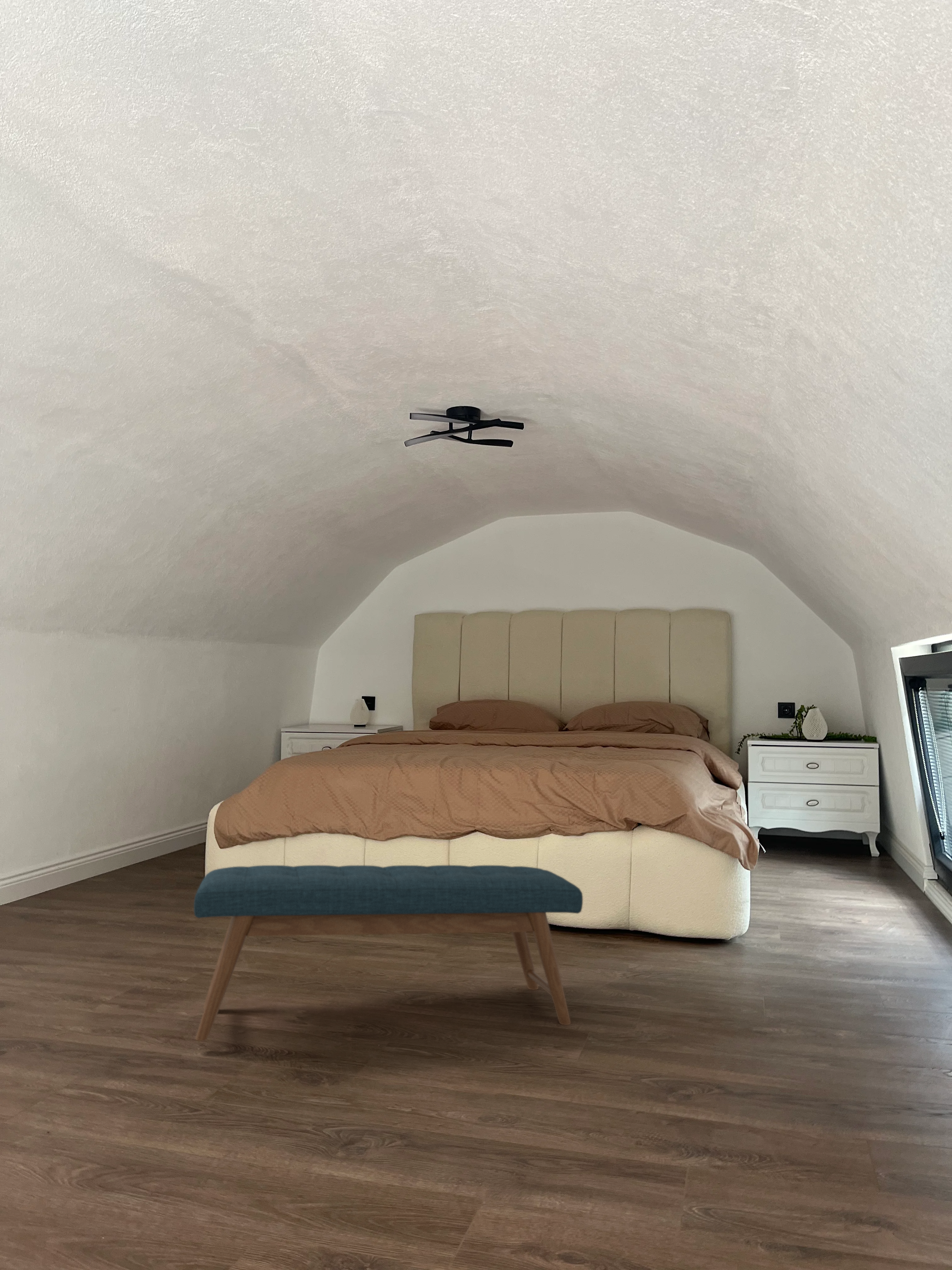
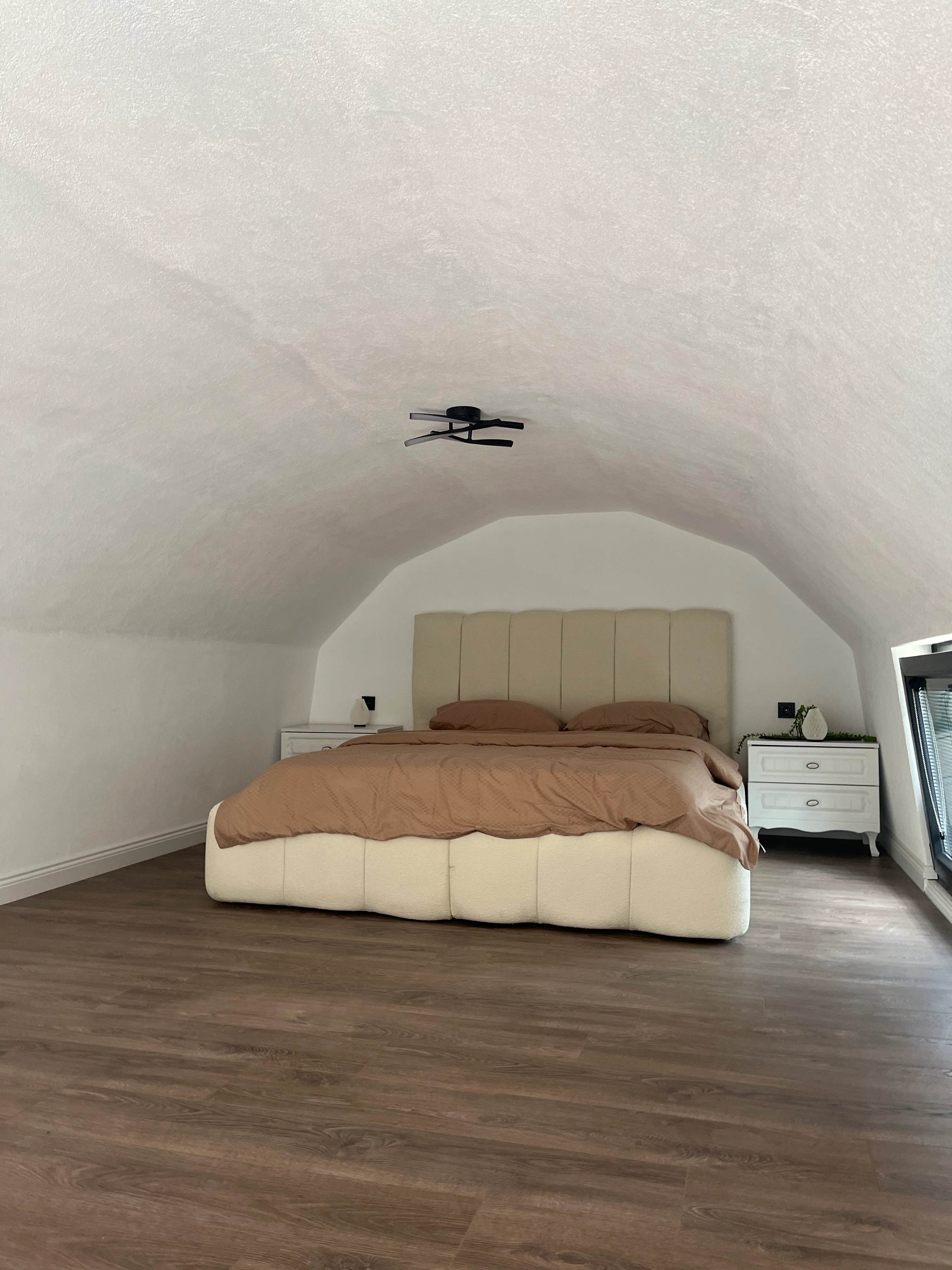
- bench (386, 934)
